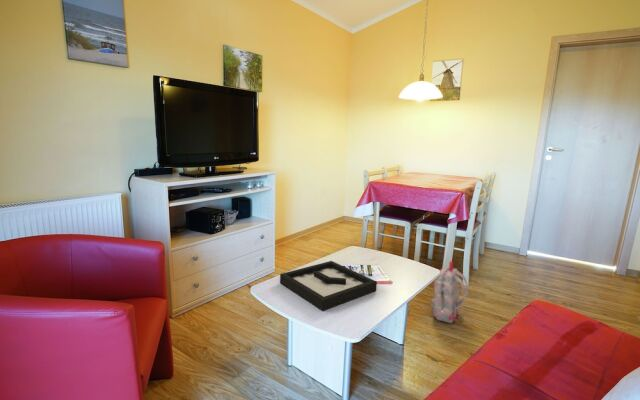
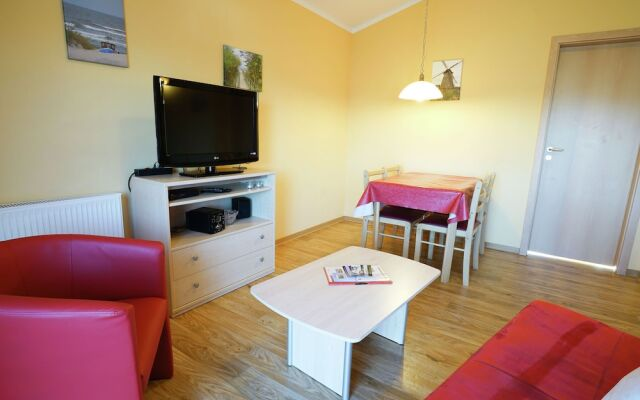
- backpack (450, 289)
- decorative tray (327, 282)
